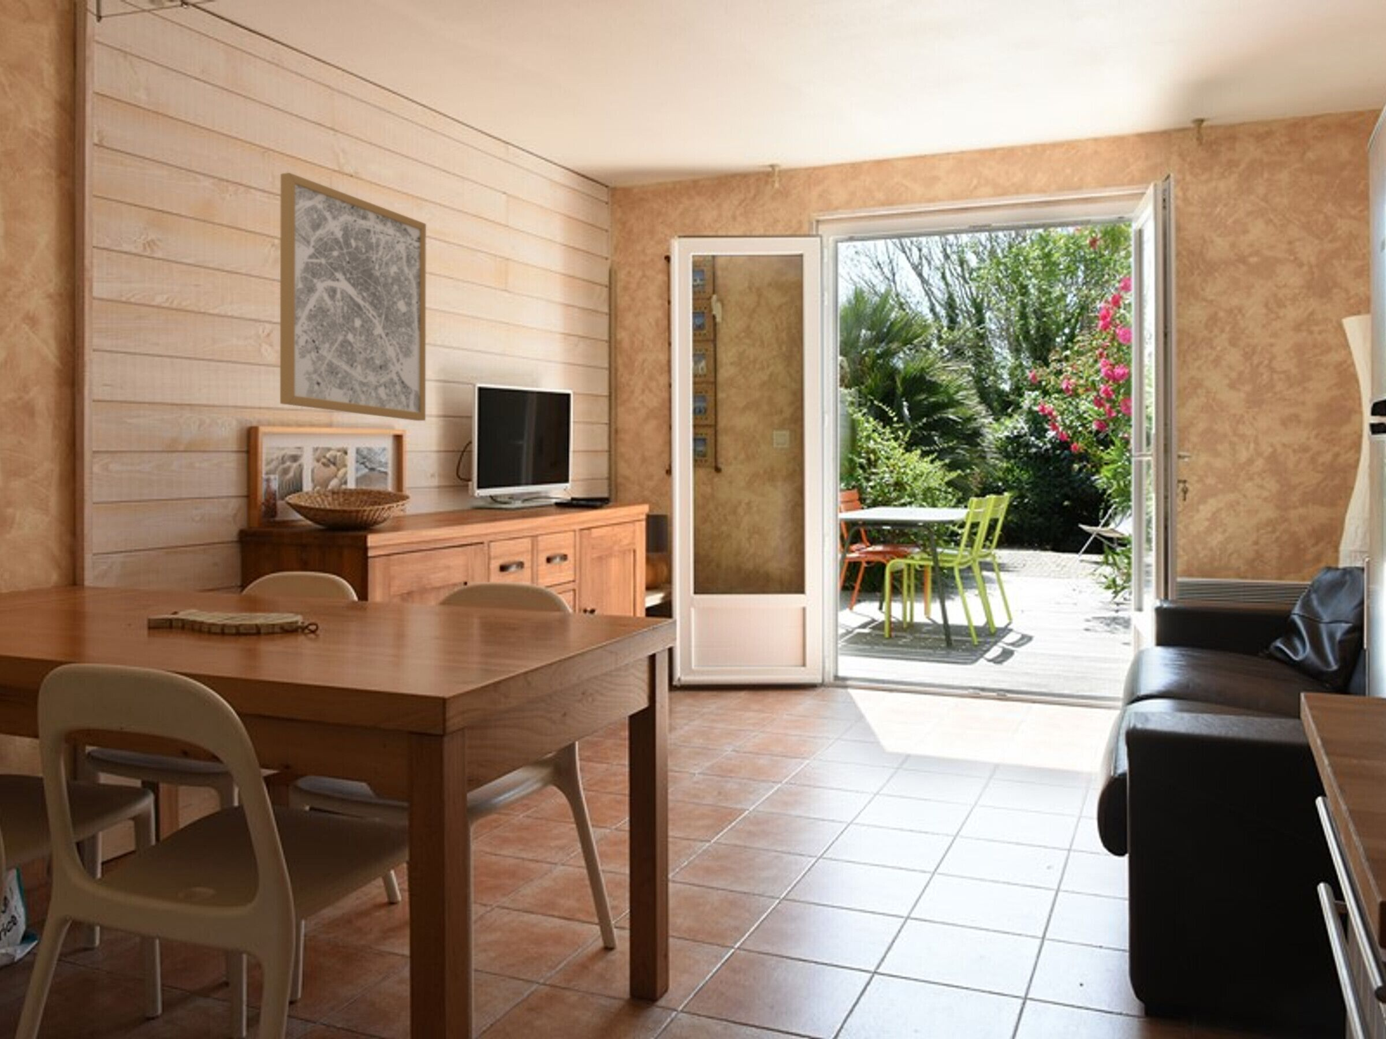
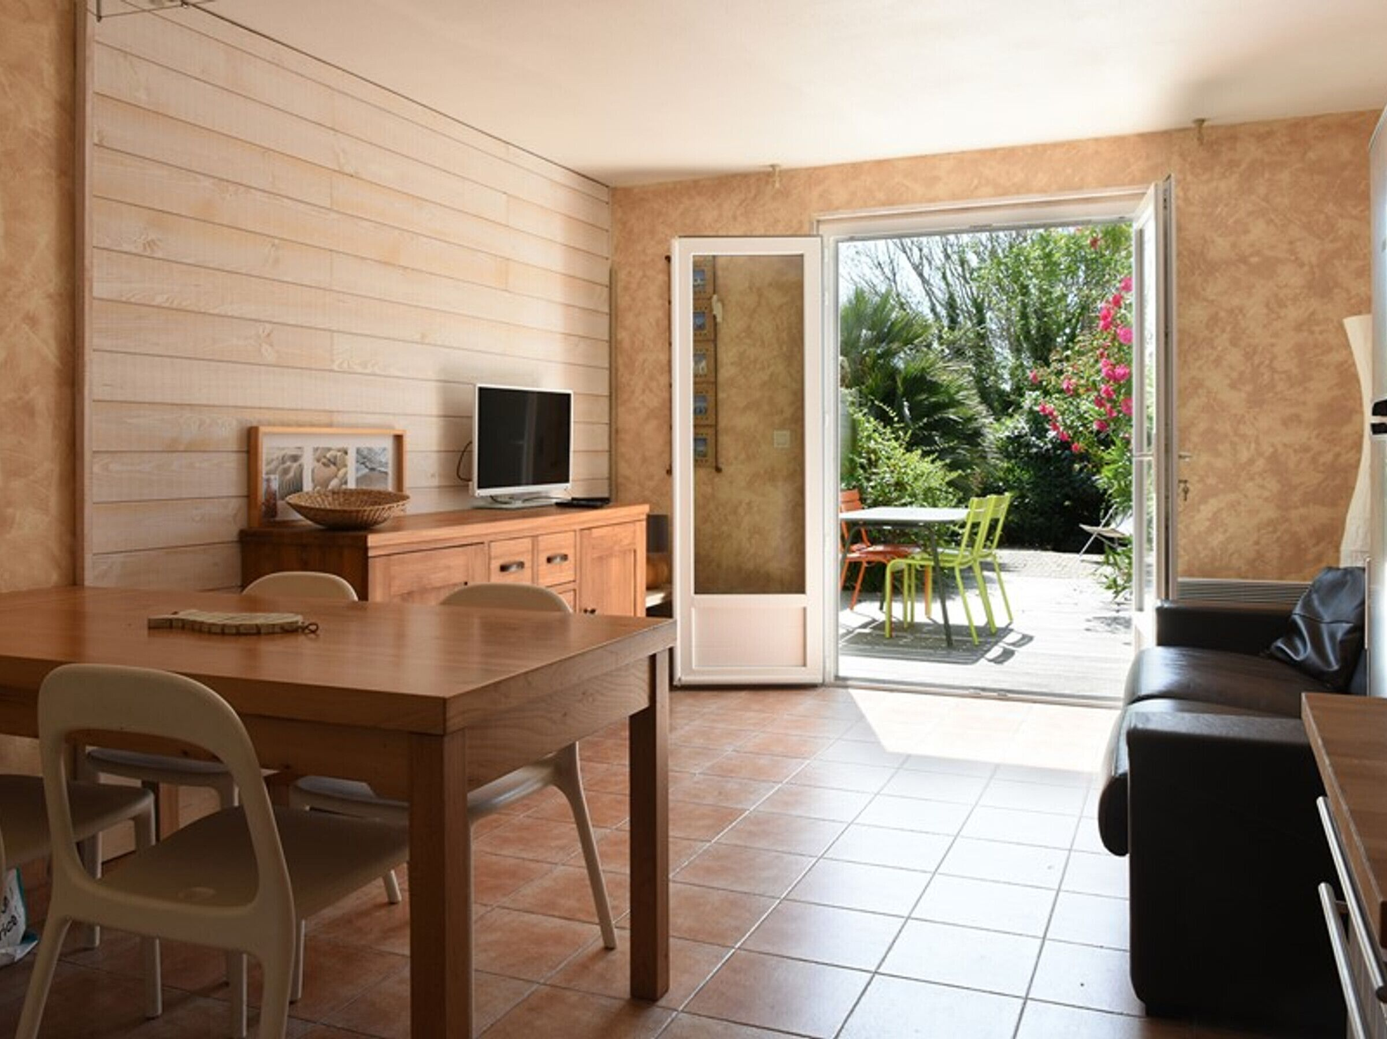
- wall art (359, 307)
